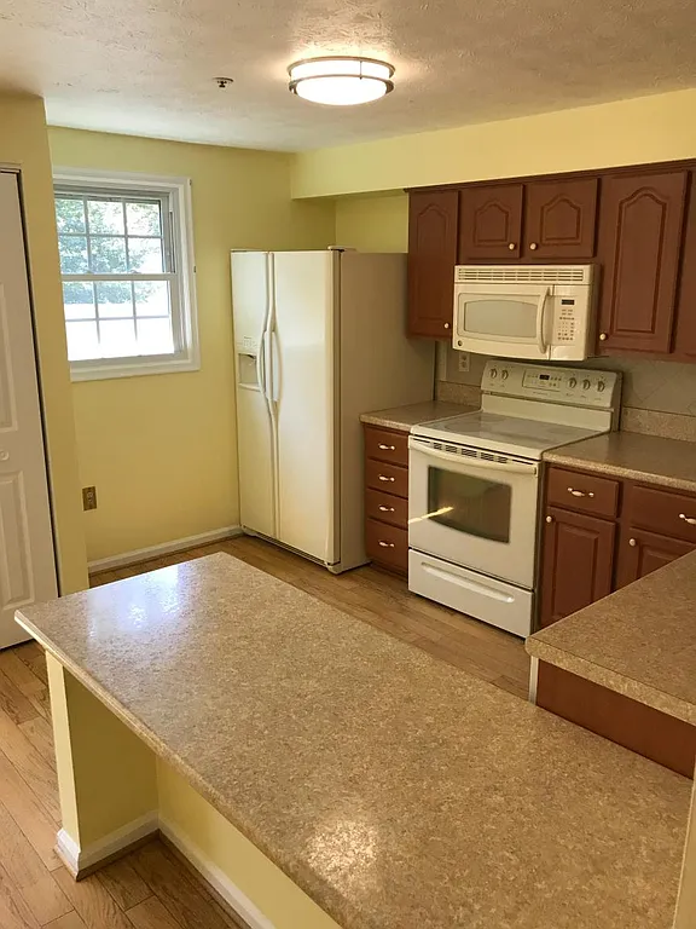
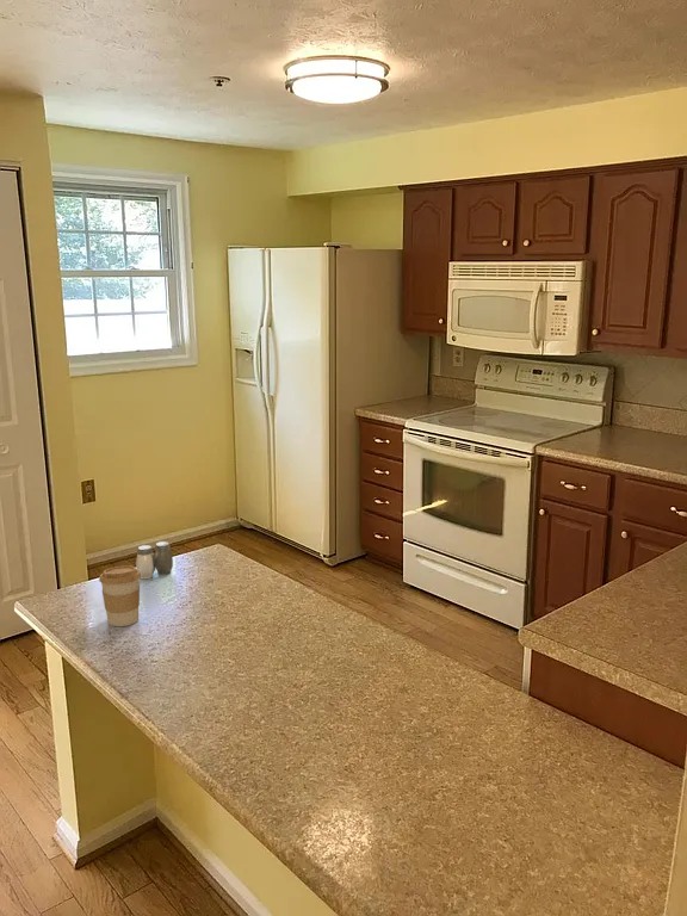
+ coffee cup (120, 594)
+ salt and pepper shaker (154, 559)
